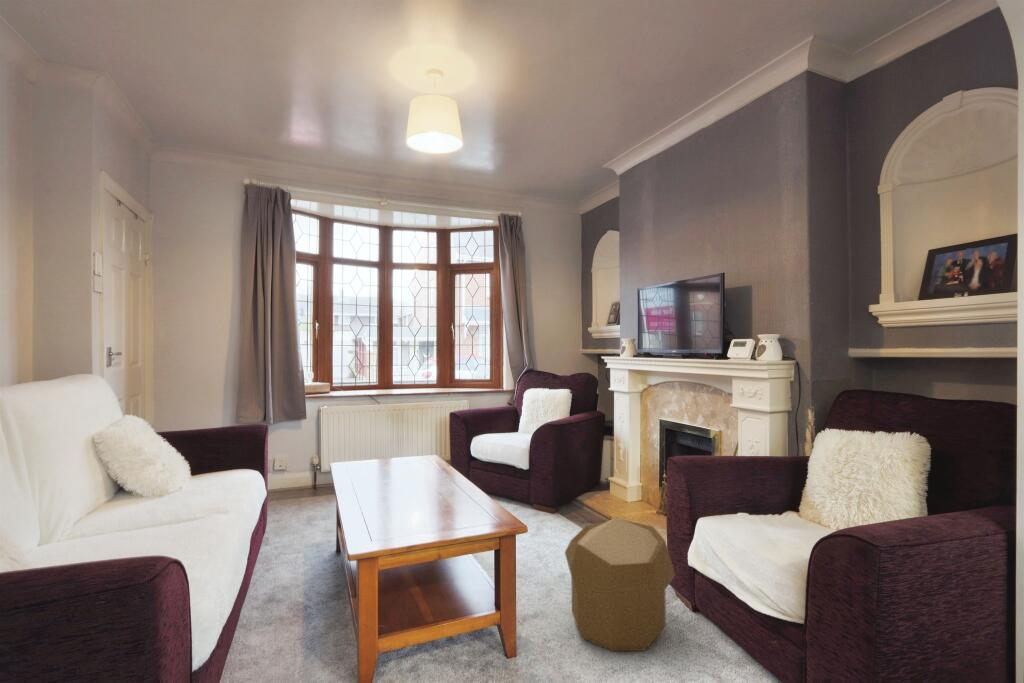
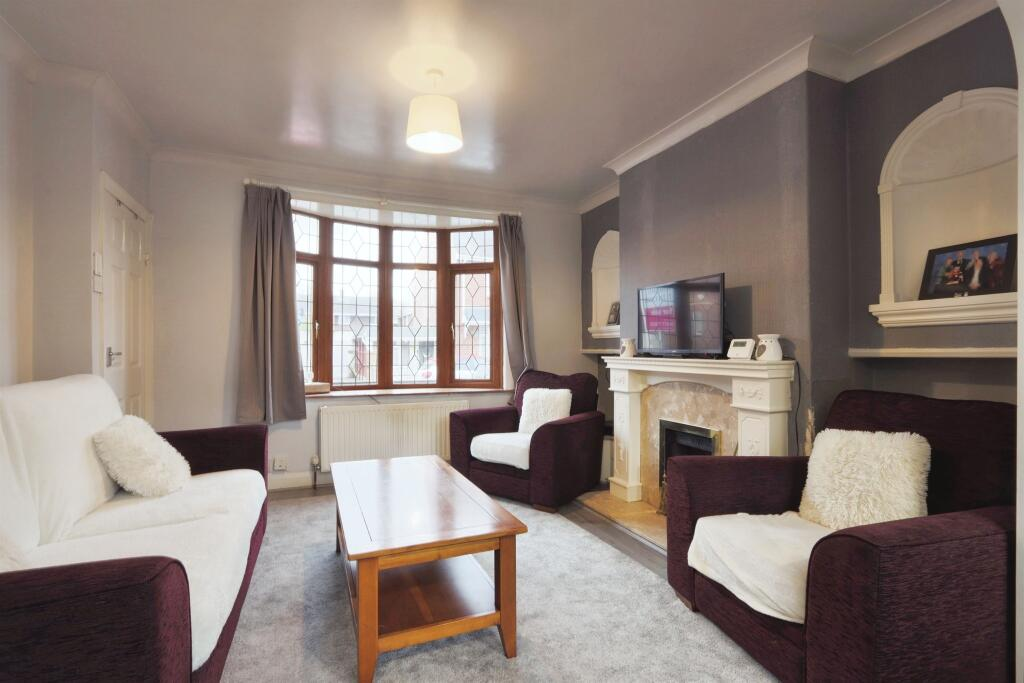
- pouf (616, 572)
